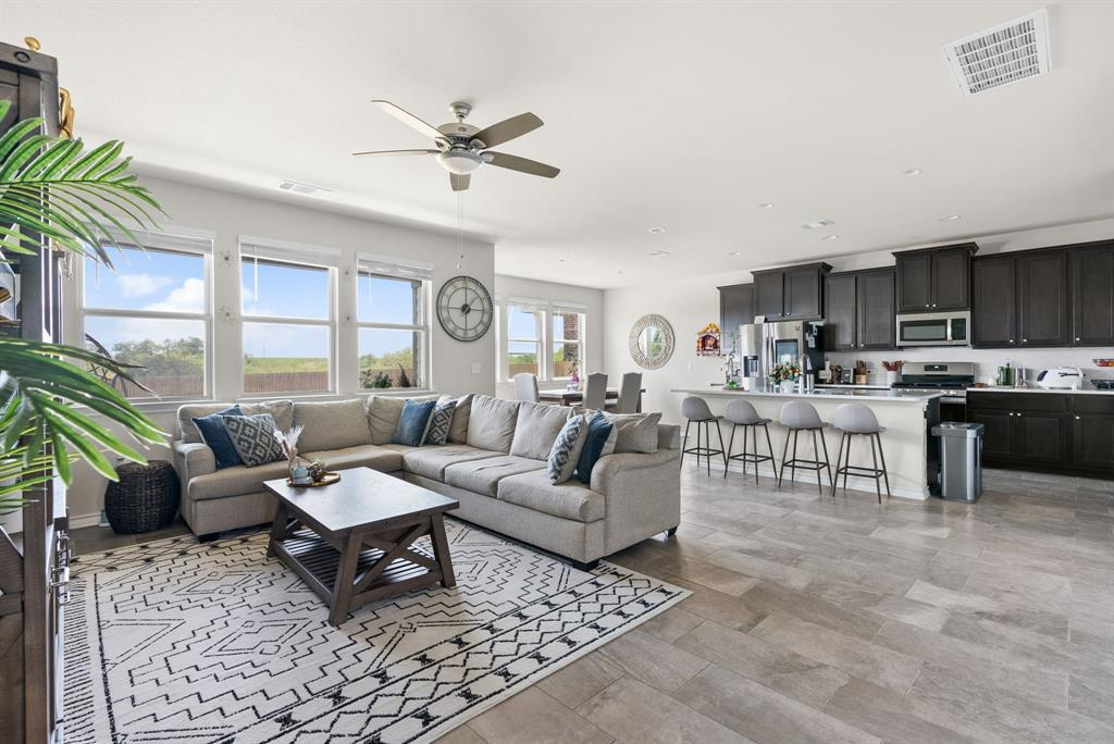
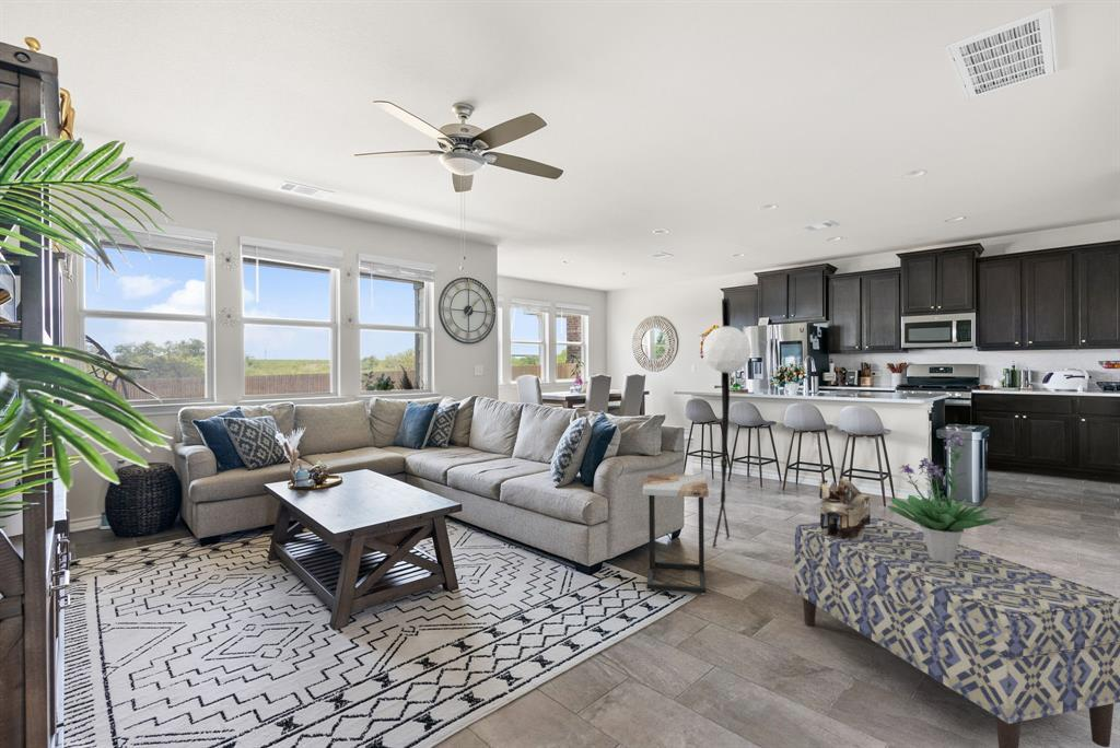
+ potted plant (942, 492)
+ ruined building (848, 504)
+ side table (654, 529)
+ floor lamp (726, 421)
+ bench (928, 613)
